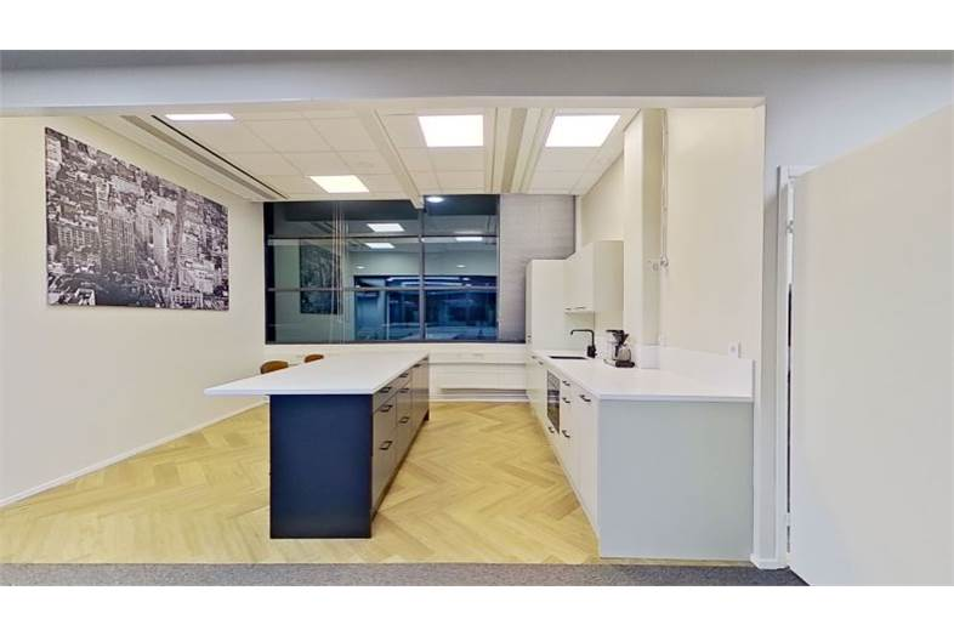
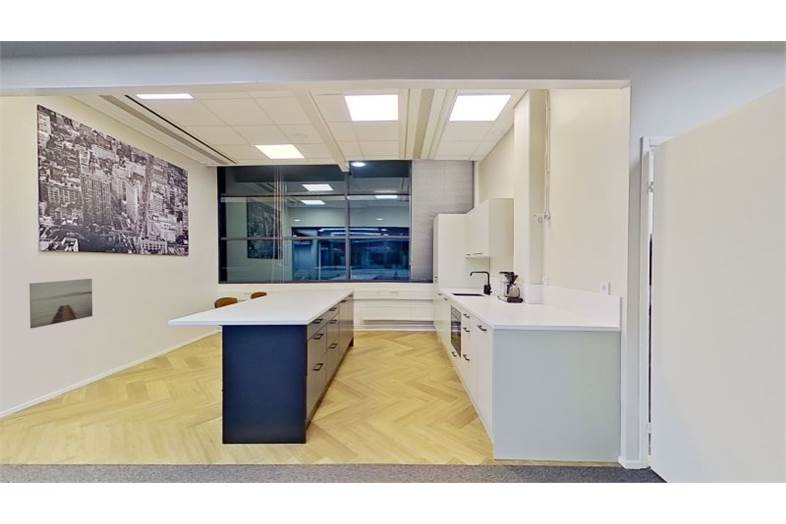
+ wall art (63, 301)
